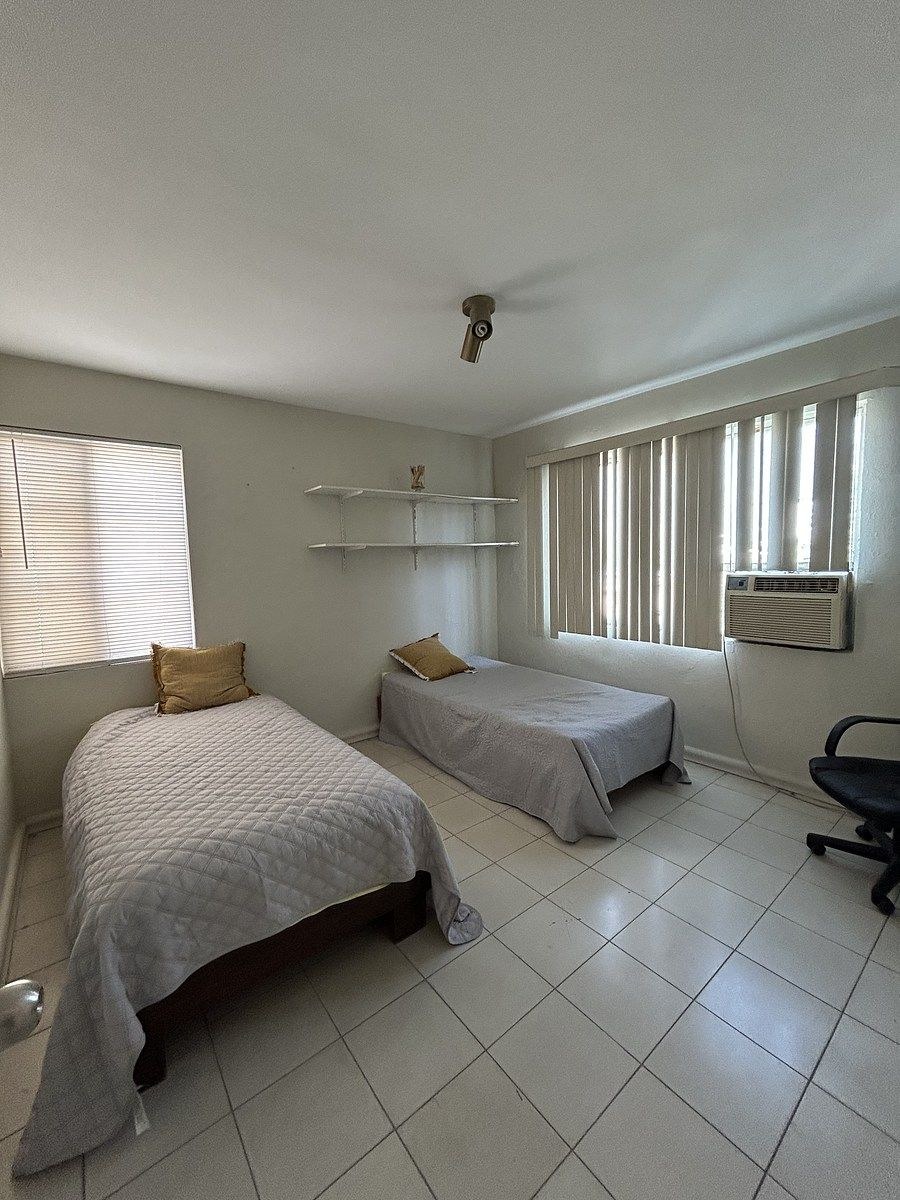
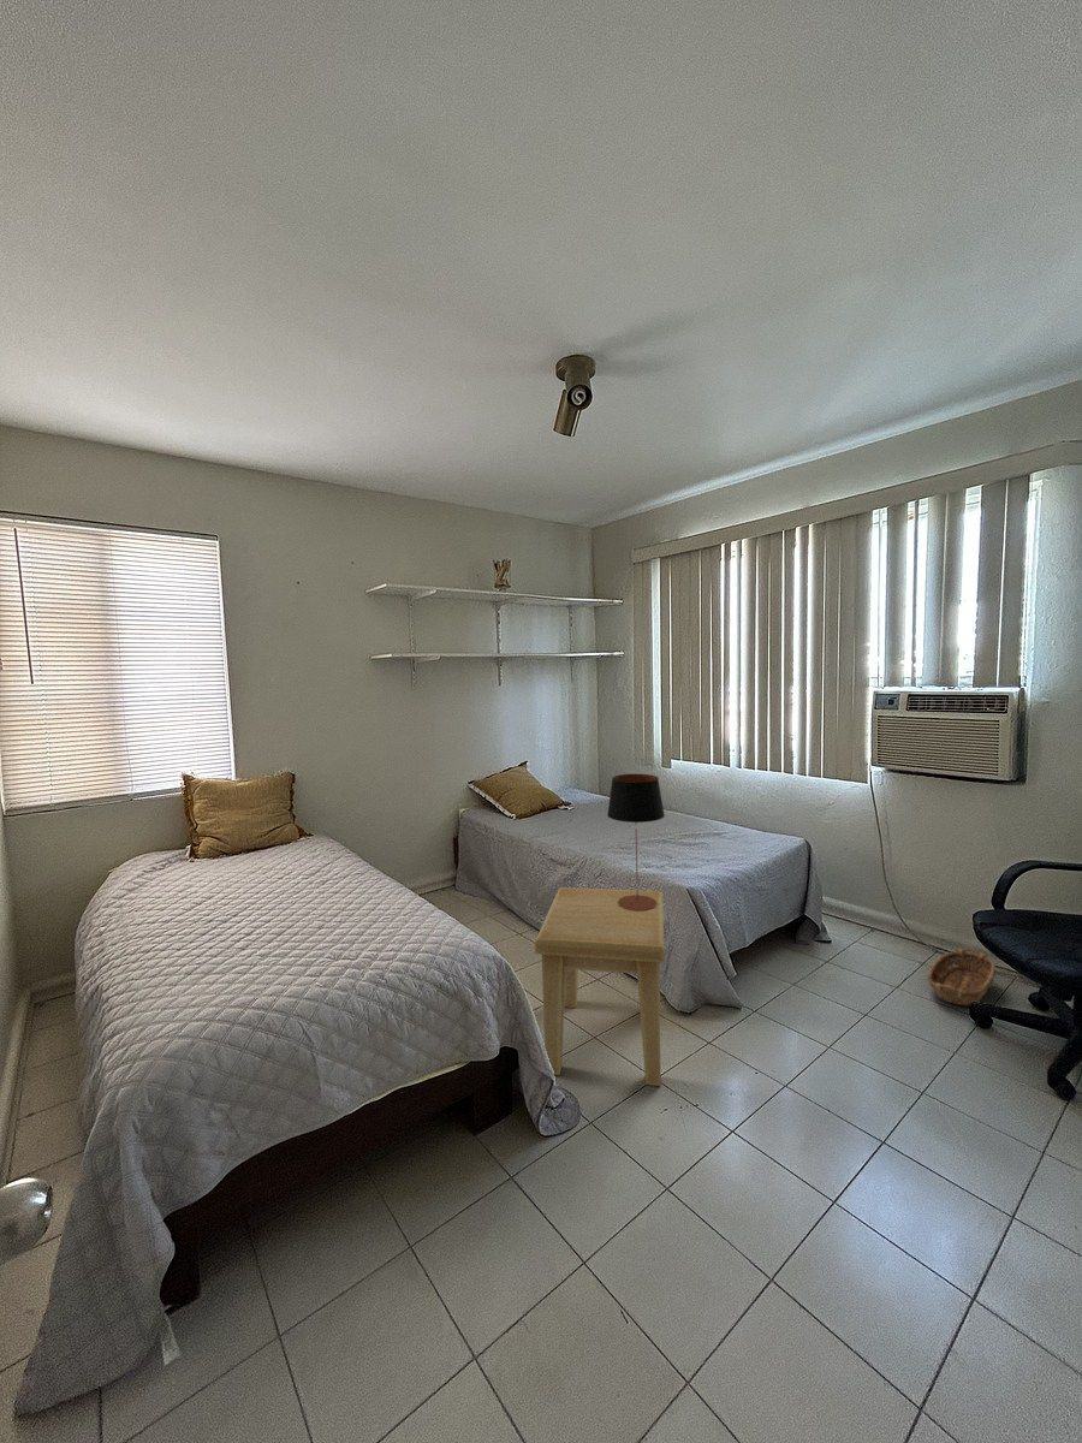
+ basket (961, 973)
+ table lamp (636, 841)
+ side table (606, 970)
